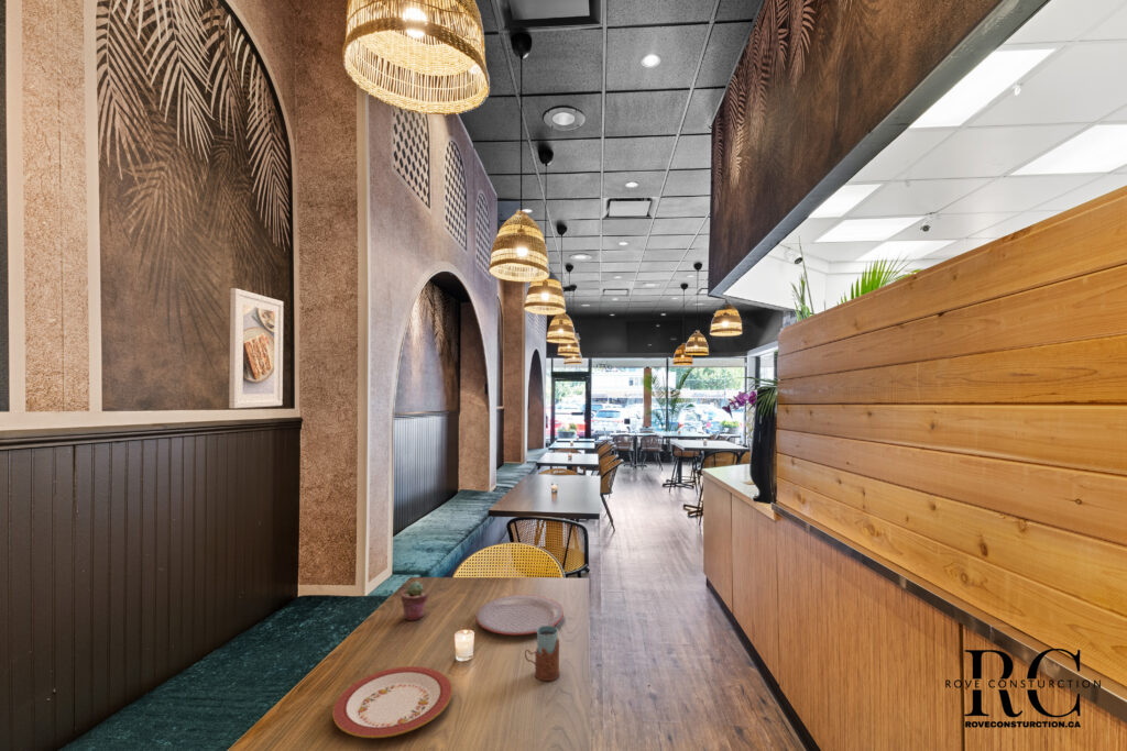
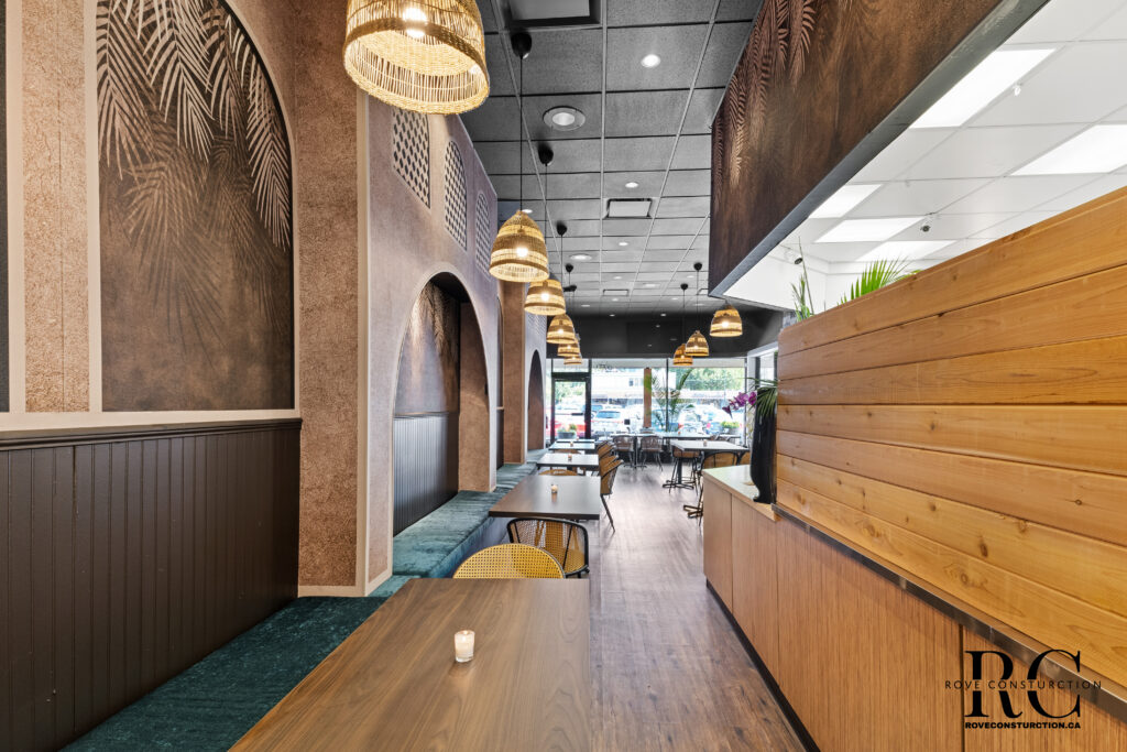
- plate (394, 702)
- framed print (258, 351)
- potted succulent (414, 599)
- plate (519, 616)
- drinking glass (541, 651)
